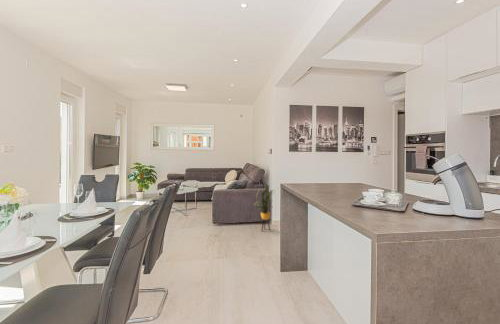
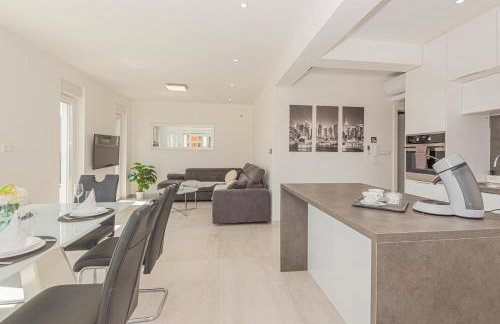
- house plant (267, 207)
